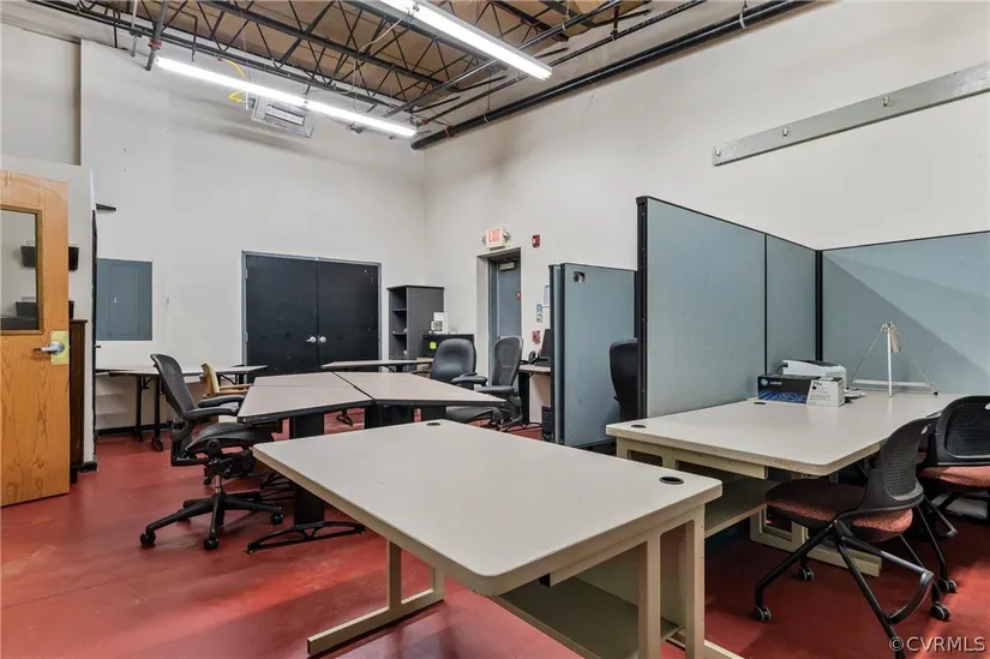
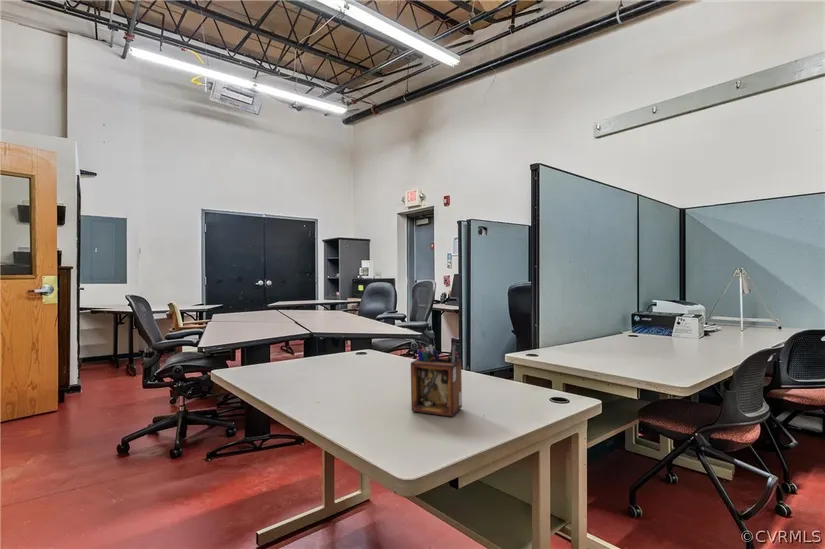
+ desk organizer (436, 375)
